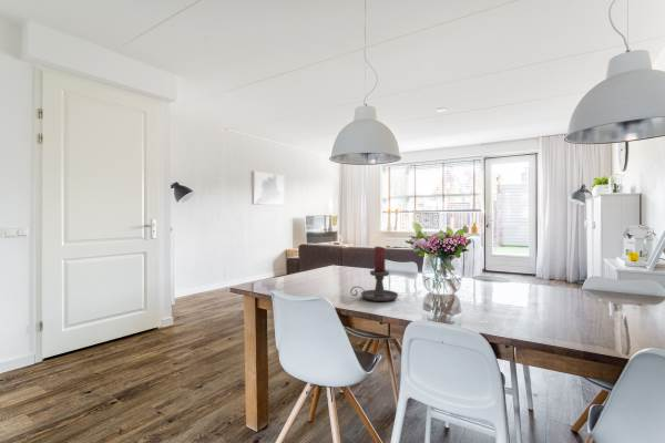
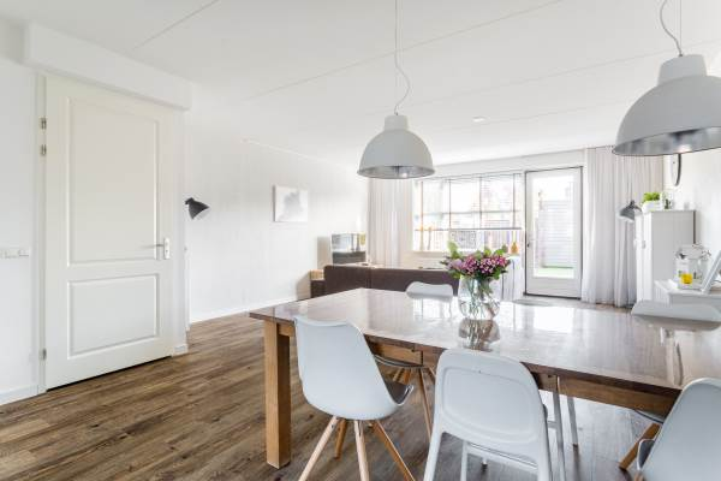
- candle holder (374, 271)
